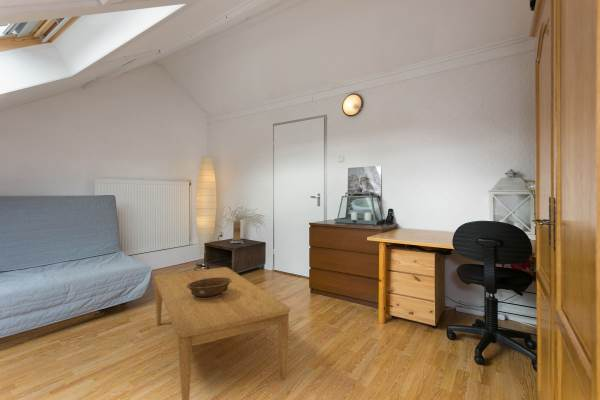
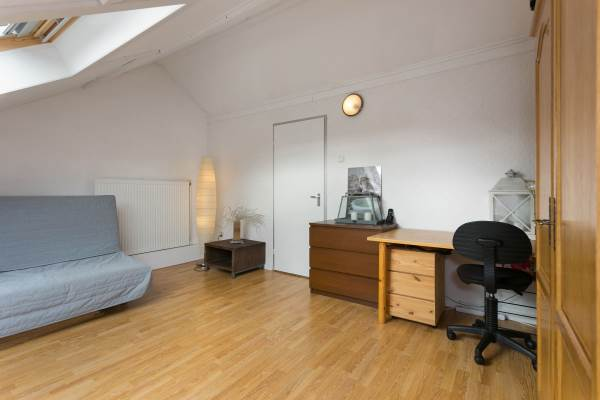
- decorative bowl (209, 287)
- coffee table (210, 318)
